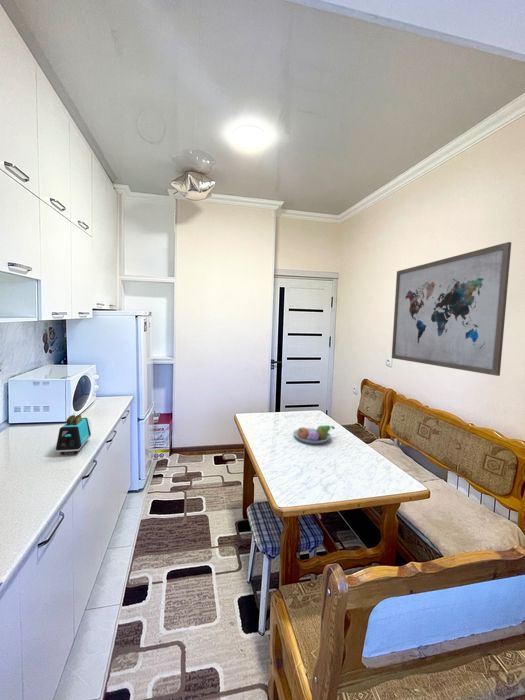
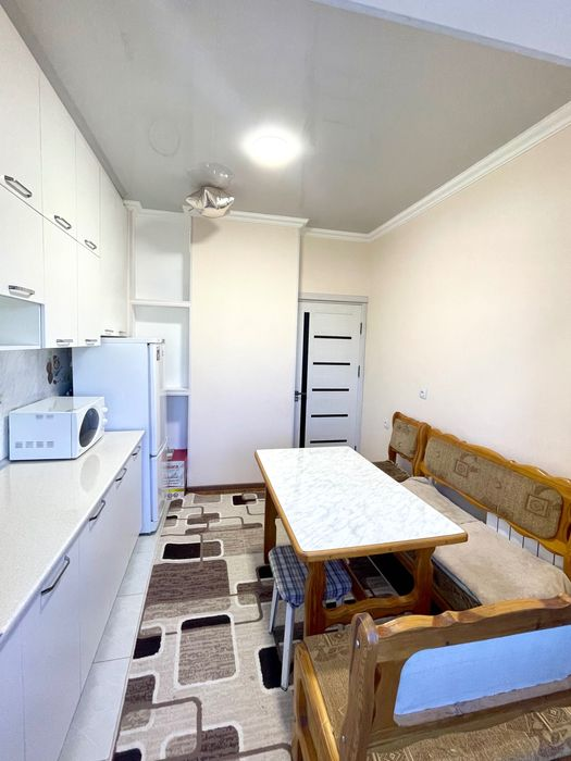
- fruit bowl (313, 430)
- wall art (438, 313)
- toaster (74, 432)
